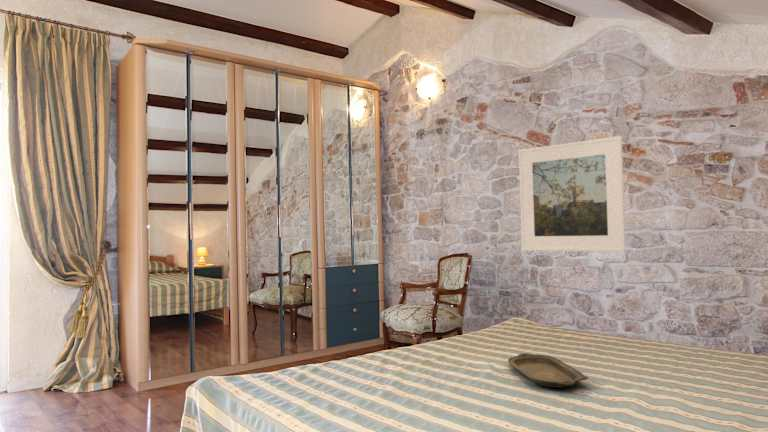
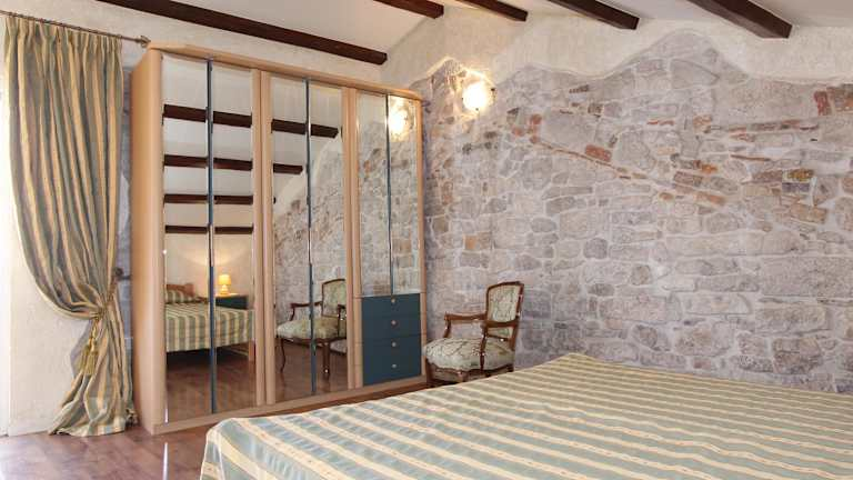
- serving tray (543, 370)
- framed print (568, 197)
